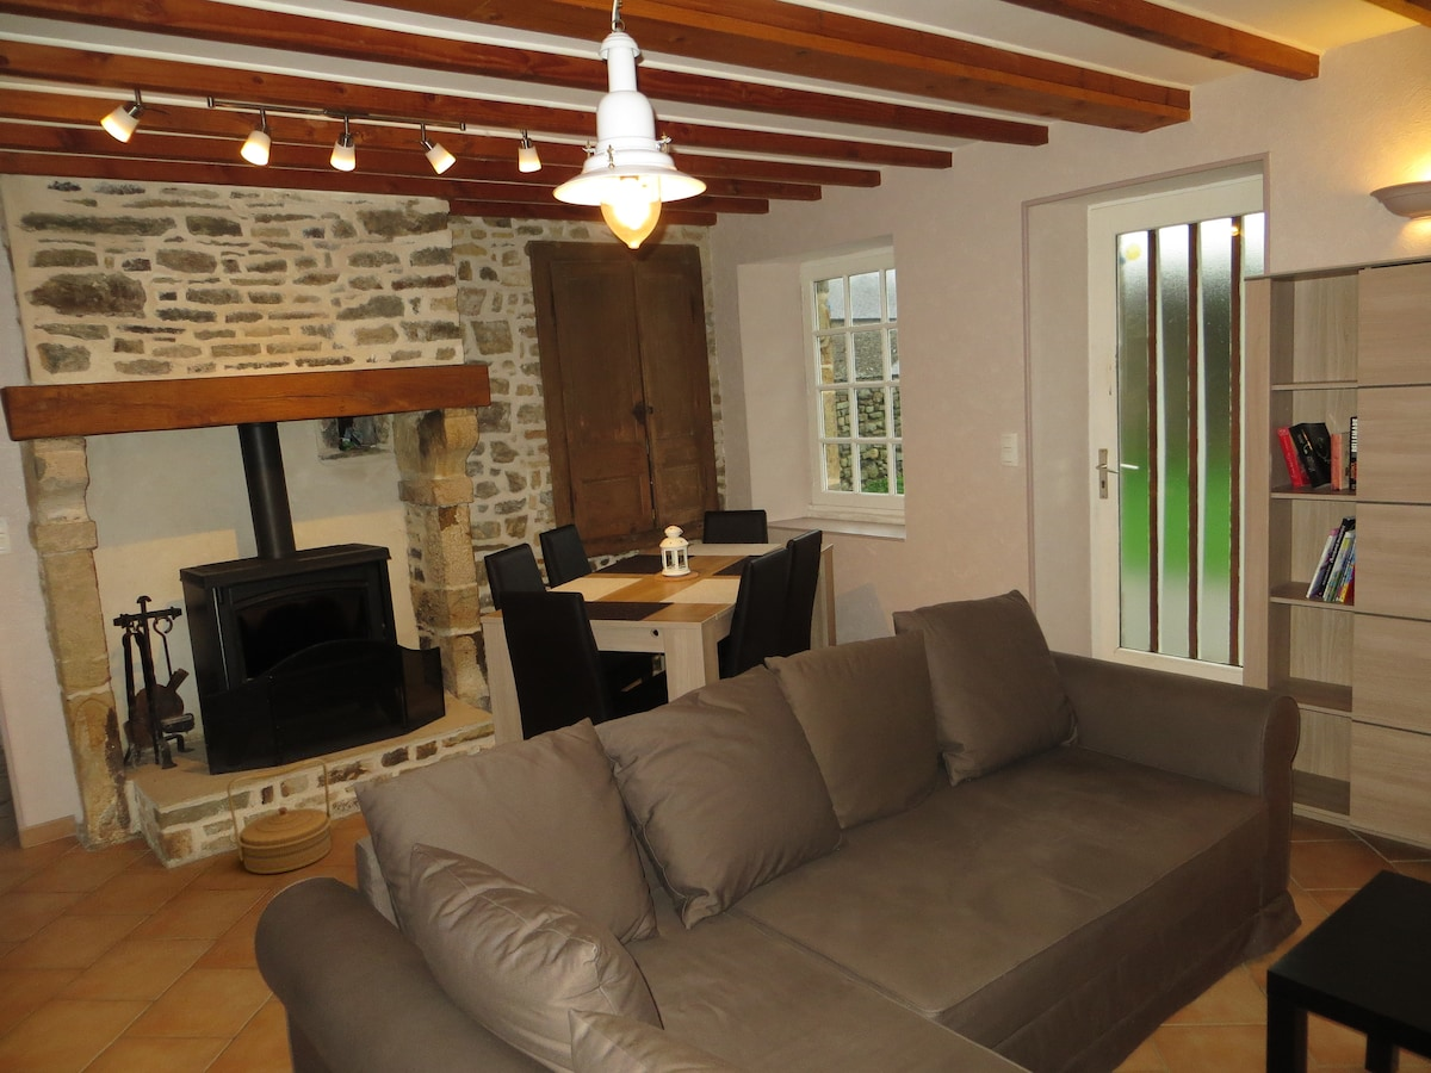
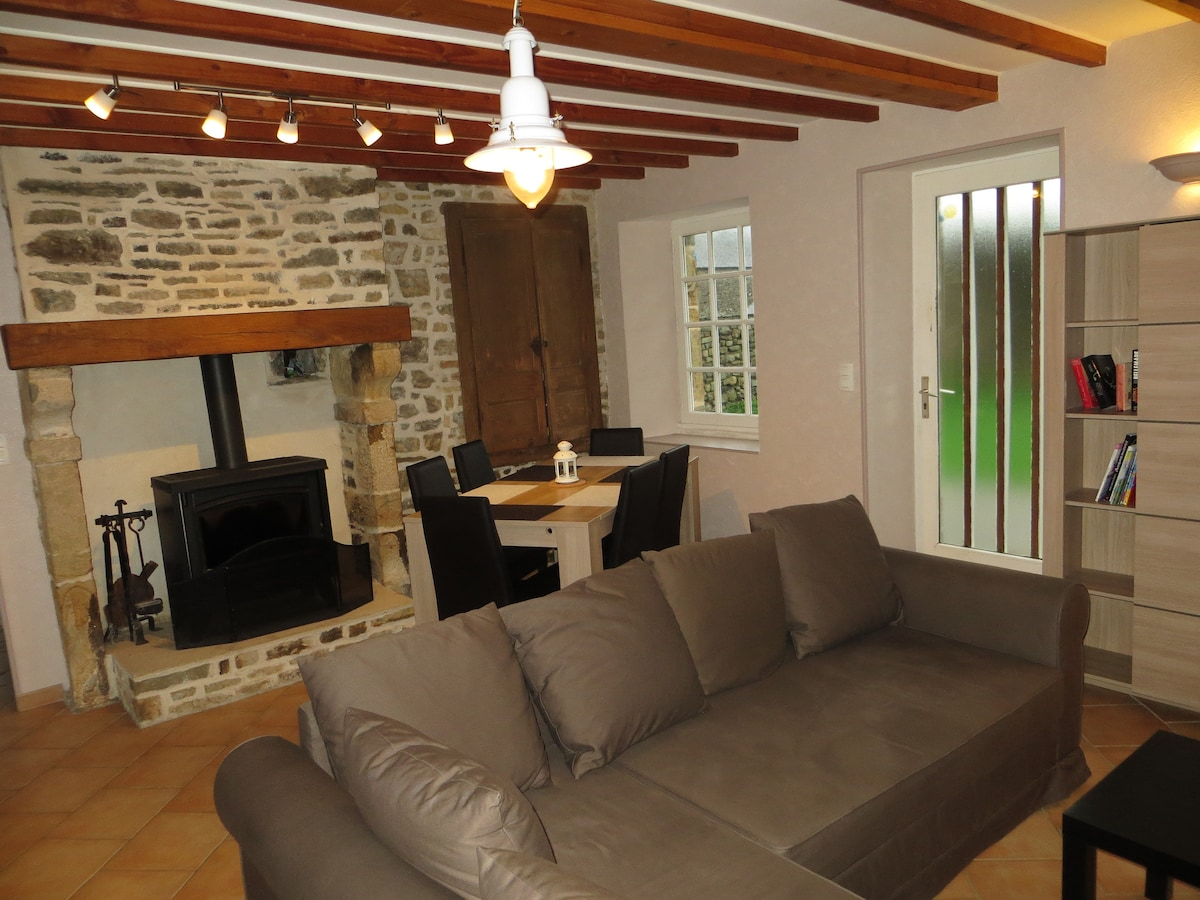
- basket (283, 812)
